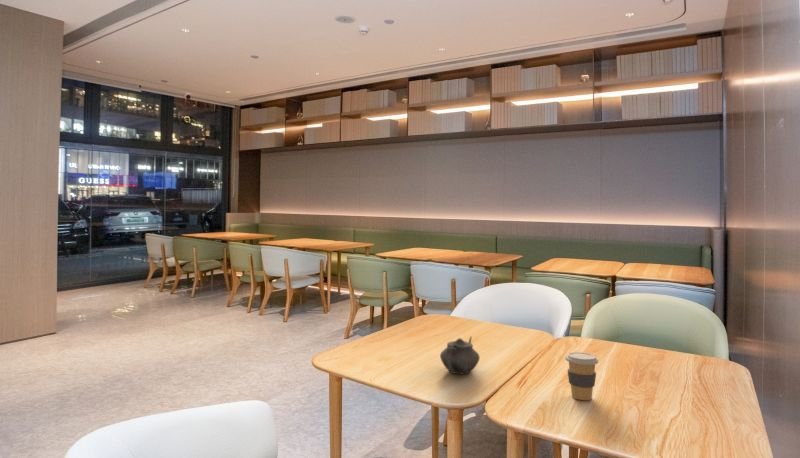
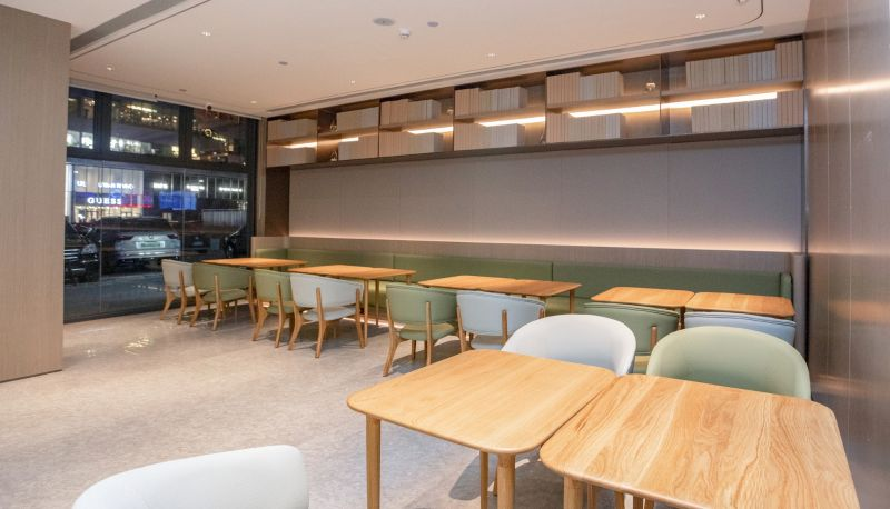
- coffee cup (581, 376)
- teapot (460, 354)
